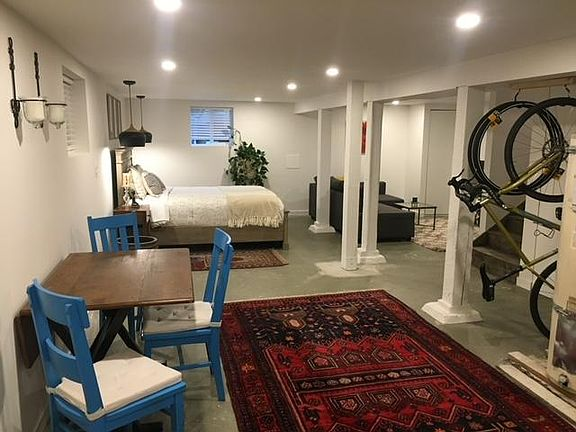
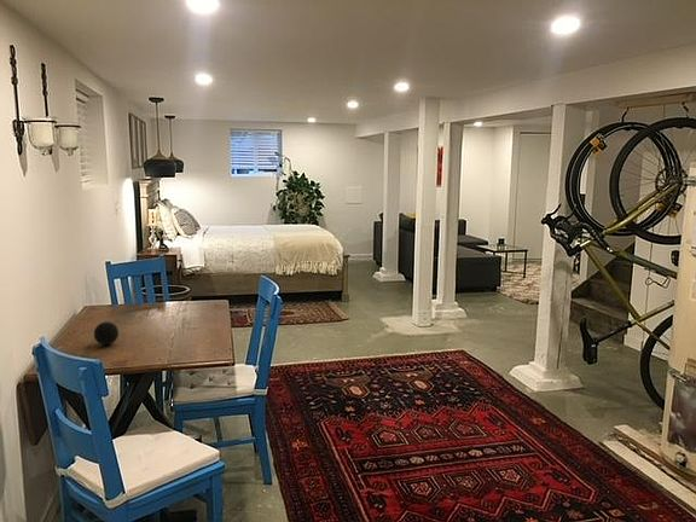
+ decorative ball (105, 332)
